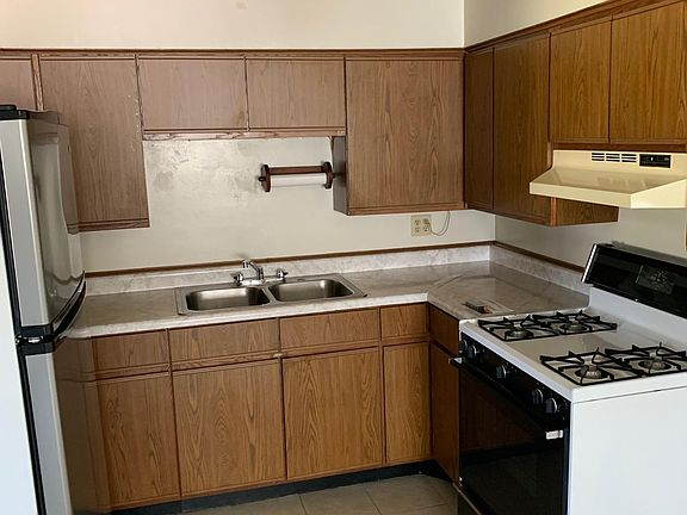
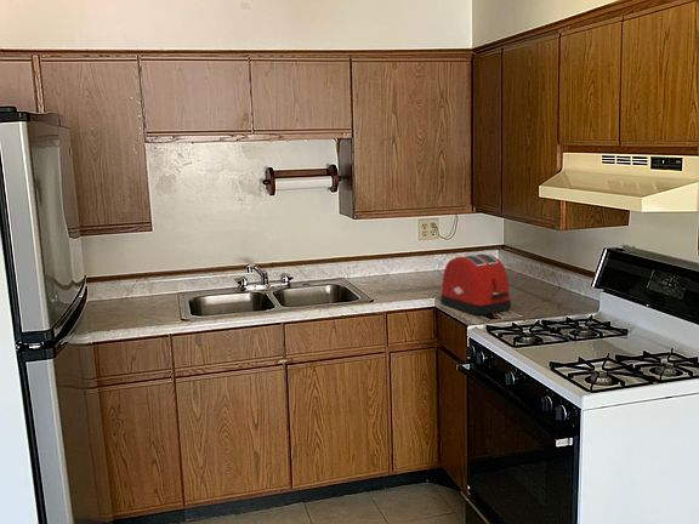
+ toaster (474, 280)
